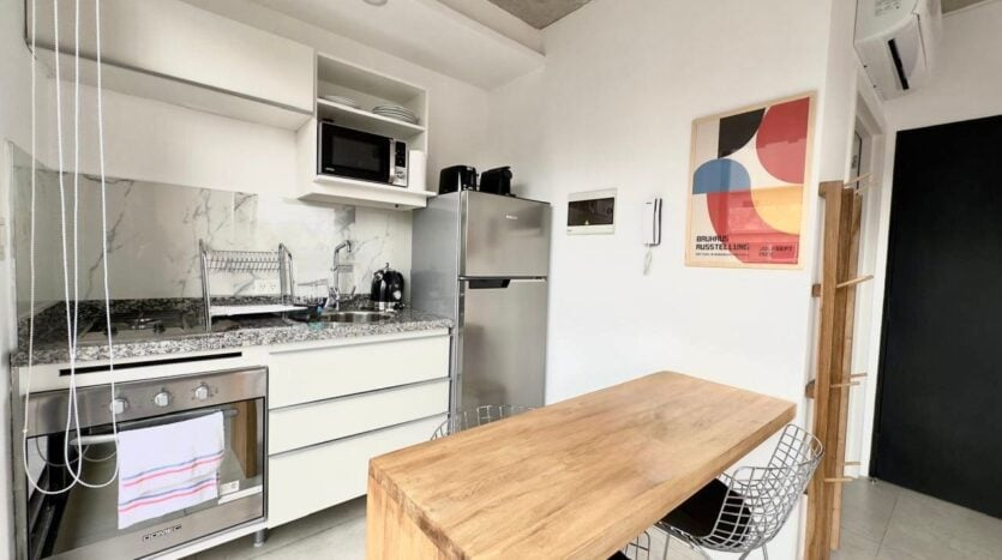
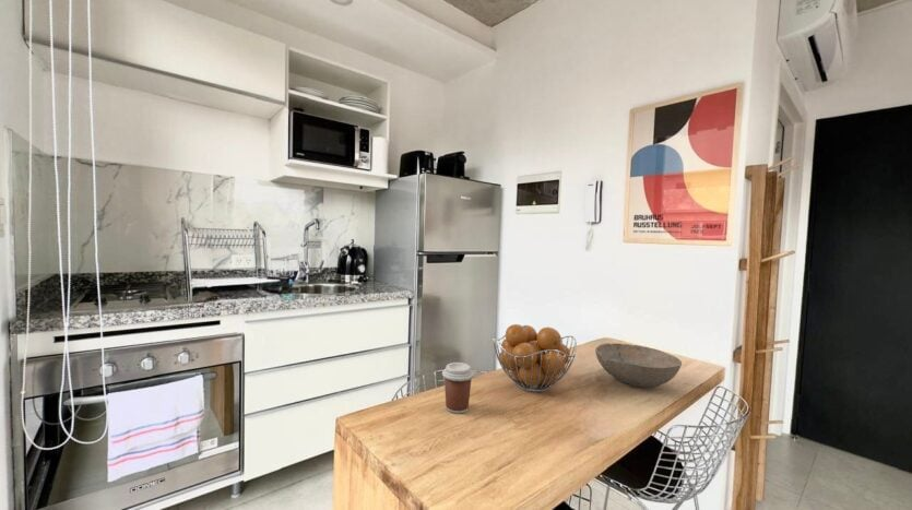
+ coffee cup (458, 387)
+ fruit basket (533, 355)
+ bowl (636, 367)
